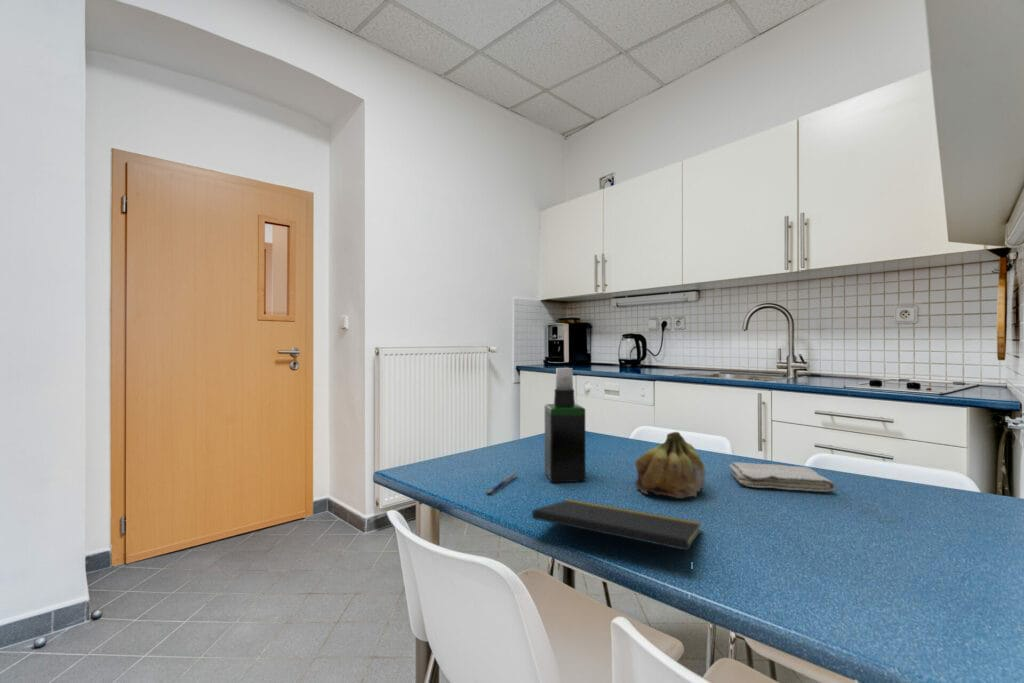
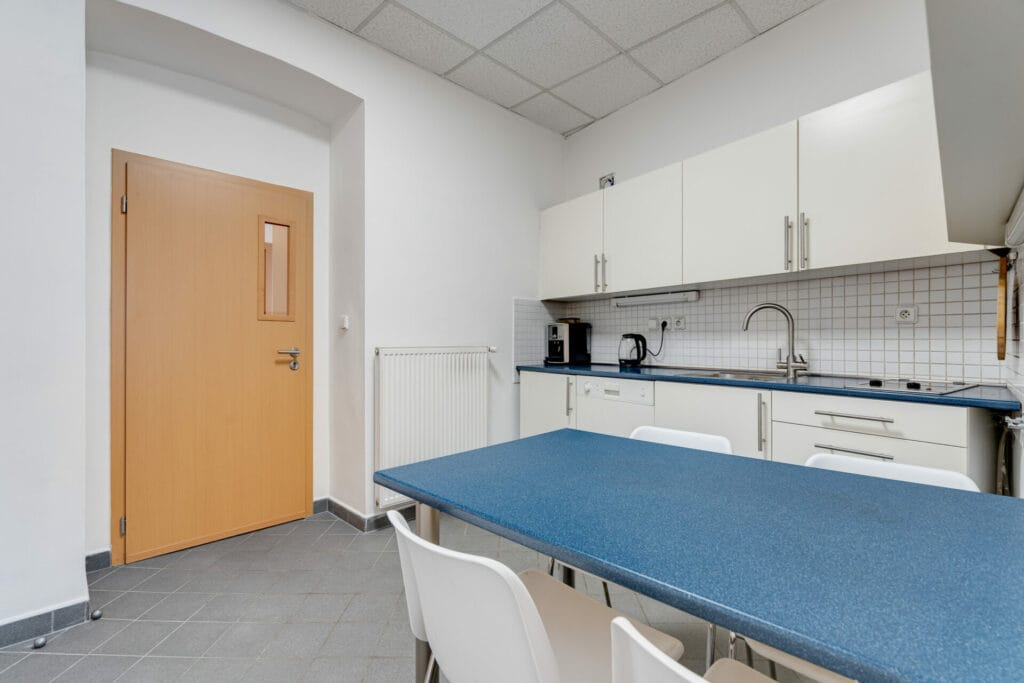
- spray bottle (564, 422)
- notepad (618, 520)
- fruit (668, 456)
- pen (503, 481)
- washcloth (777, 475)
